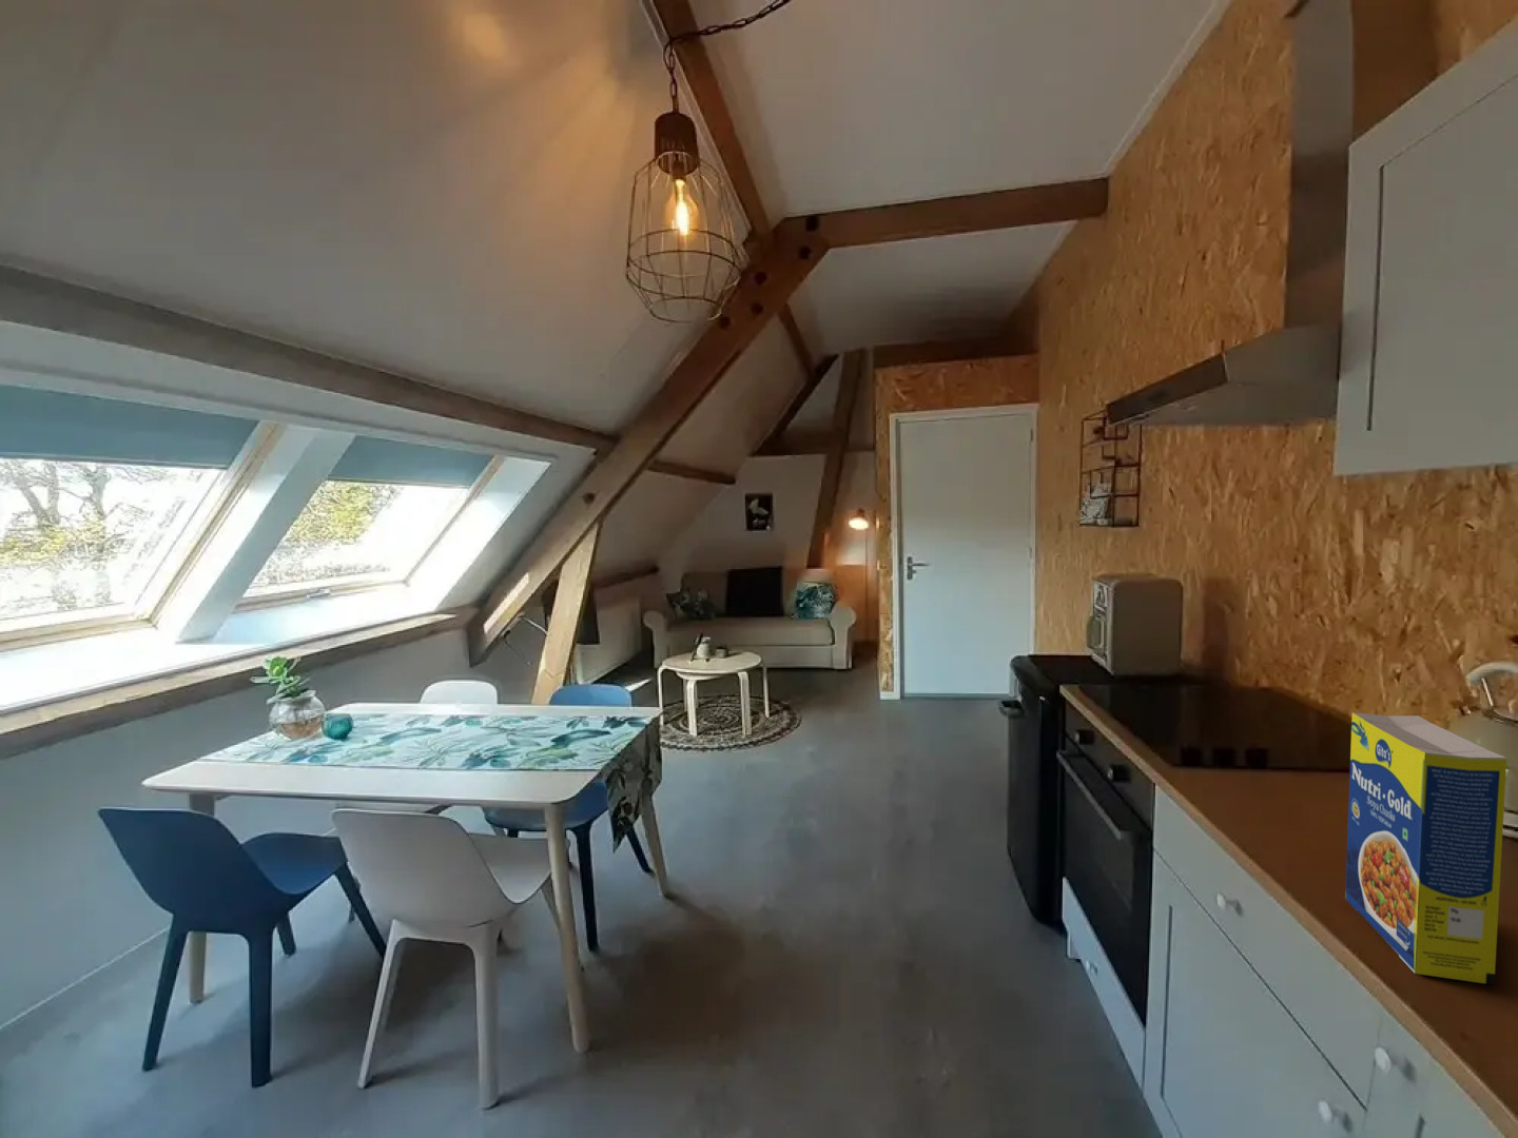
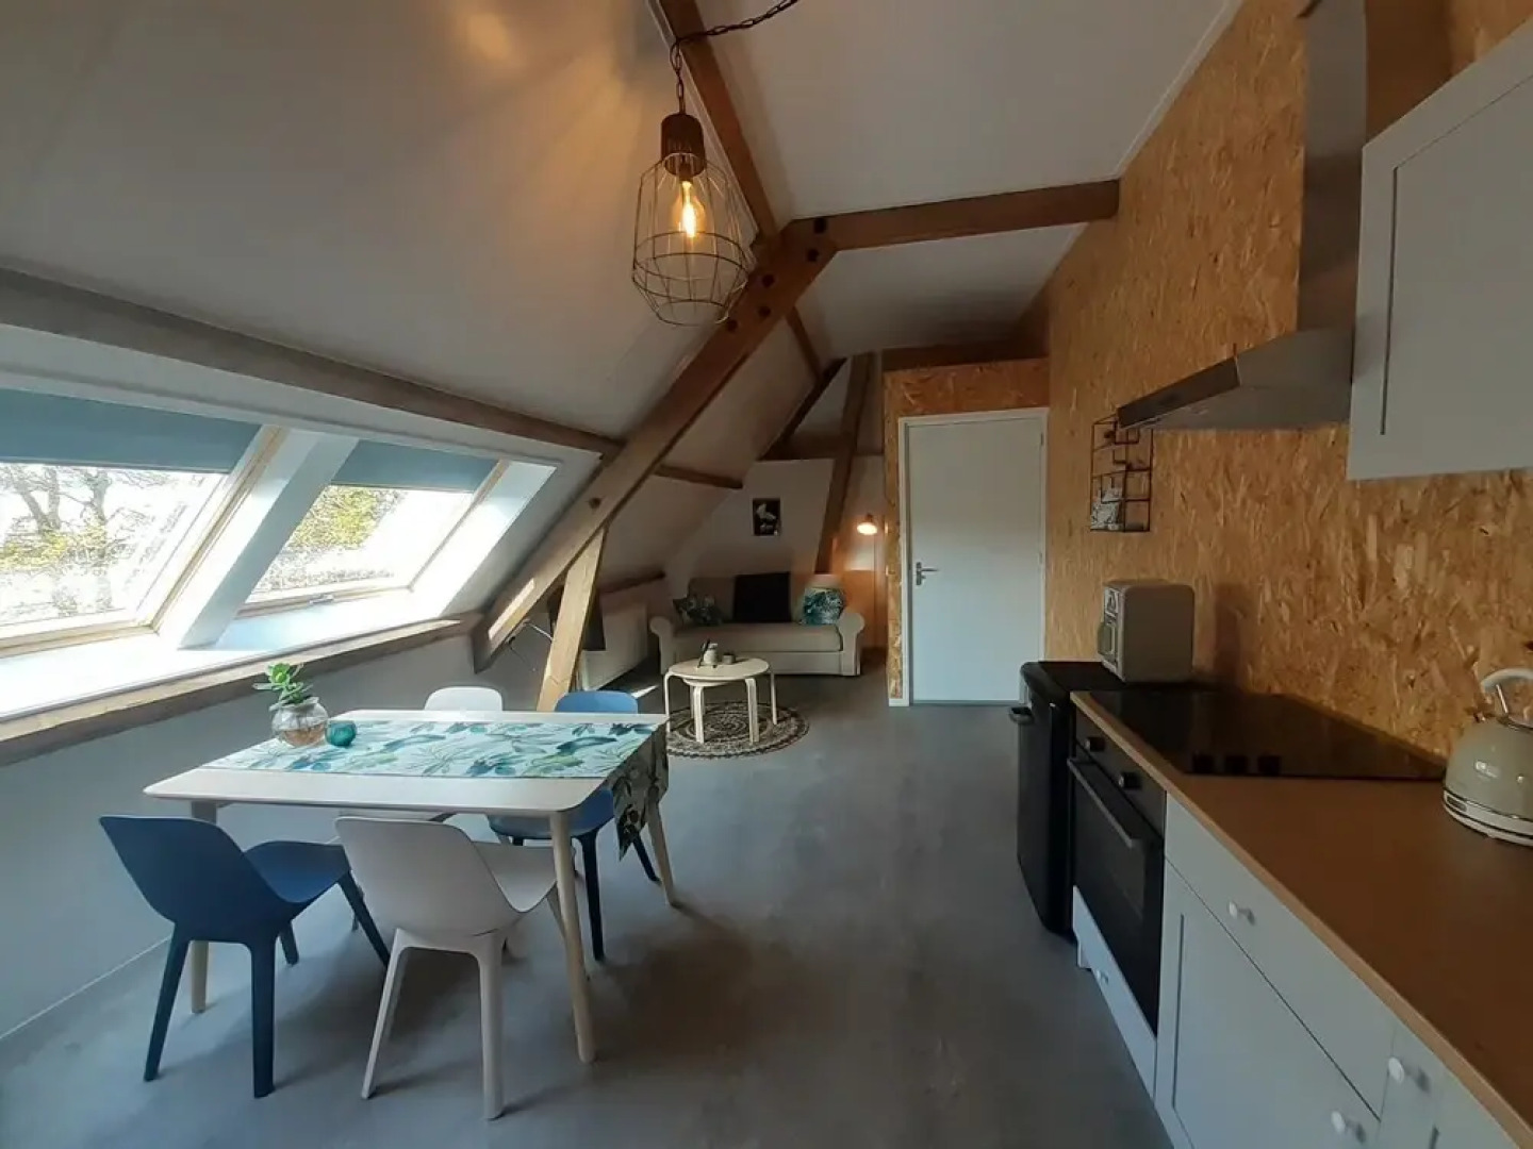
- legume (1415, 836)
